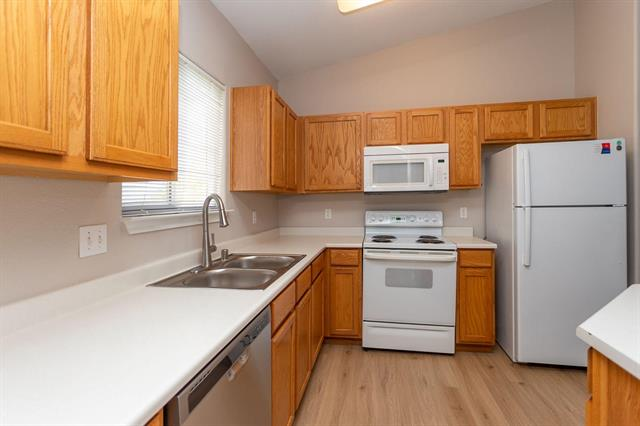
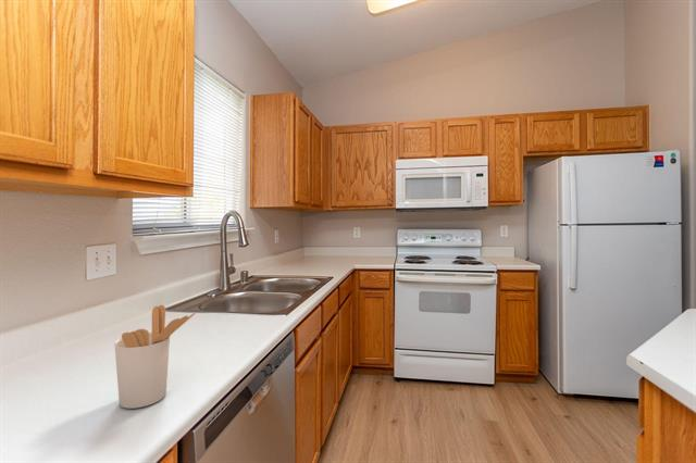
+ utensil holder (156, 354)
